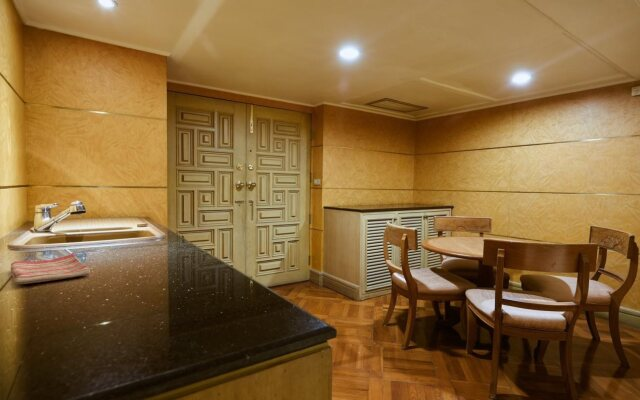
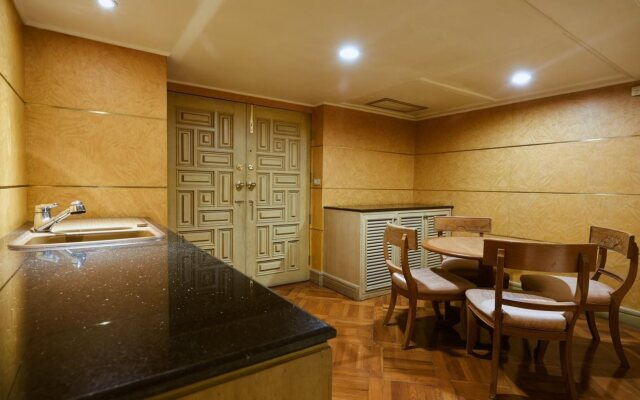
- dish towel (49, 267)
